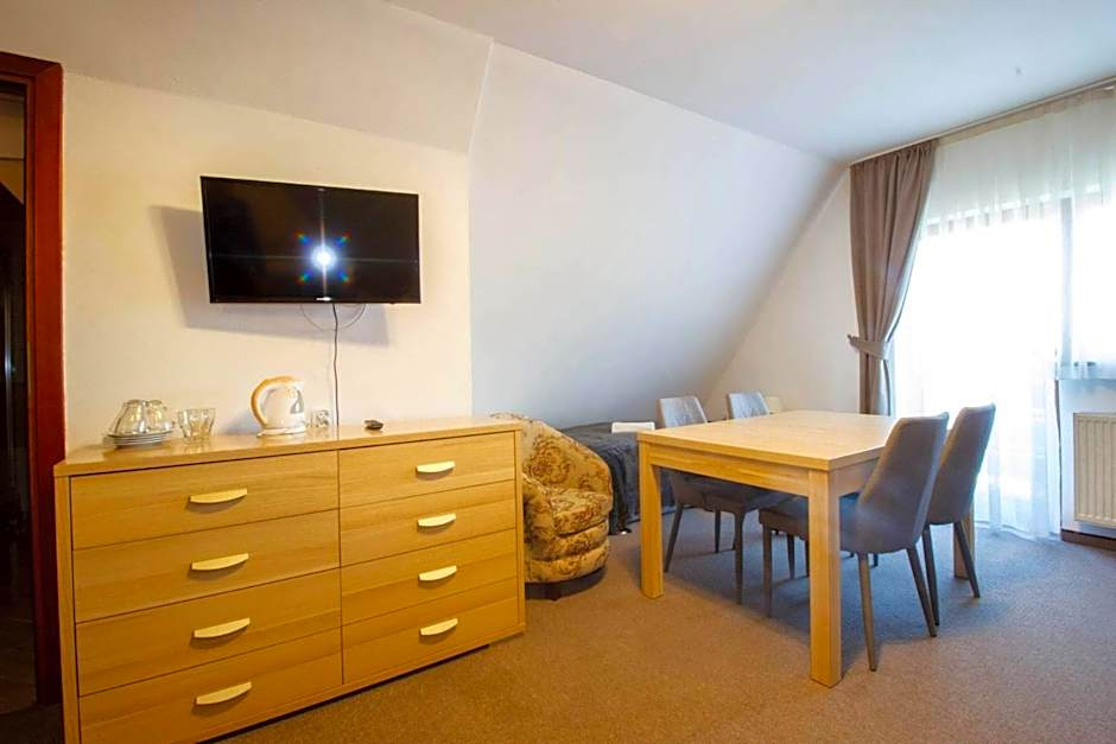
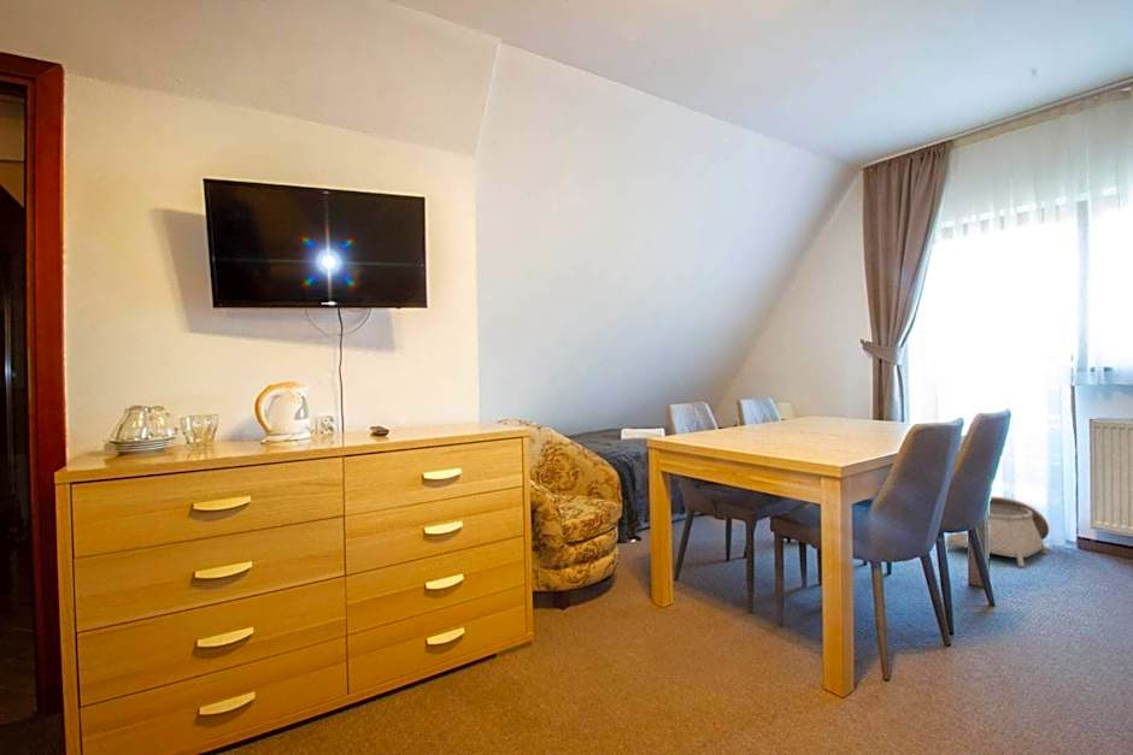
+ basket (999, 524)
